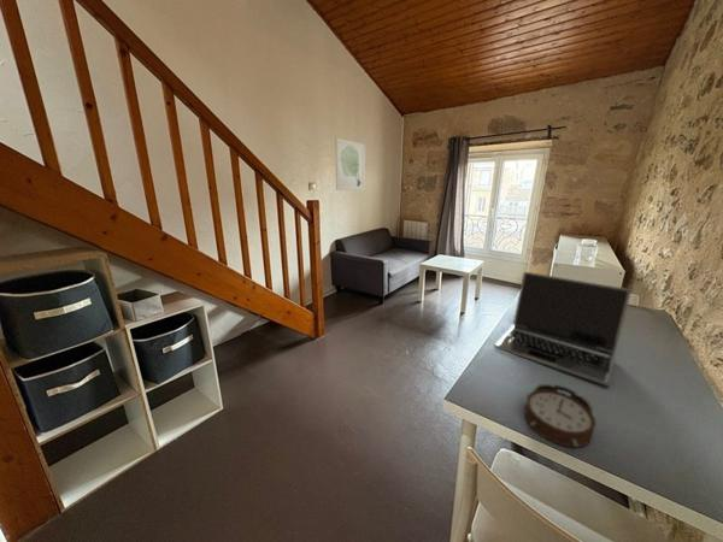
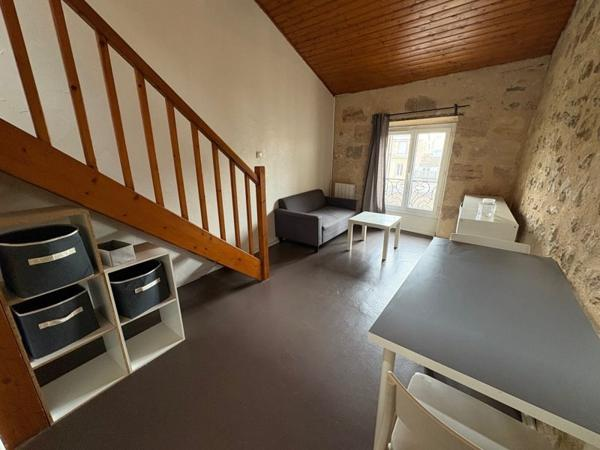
- laptop (559, 319)
- wall art (351, 166)
- alarm clock (559, 408)
